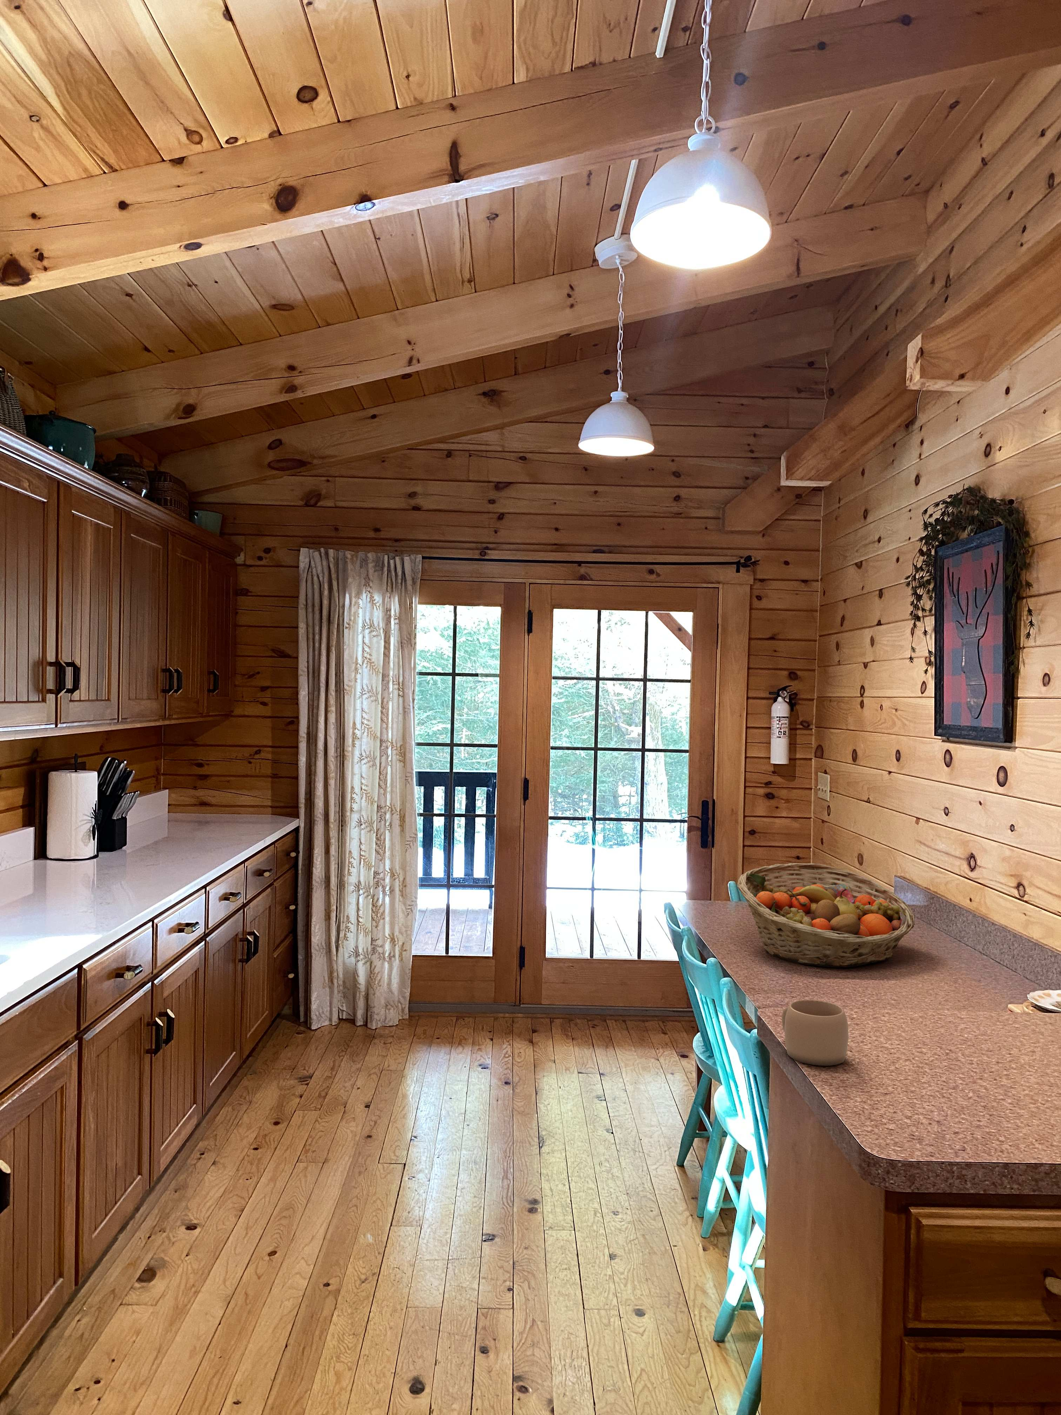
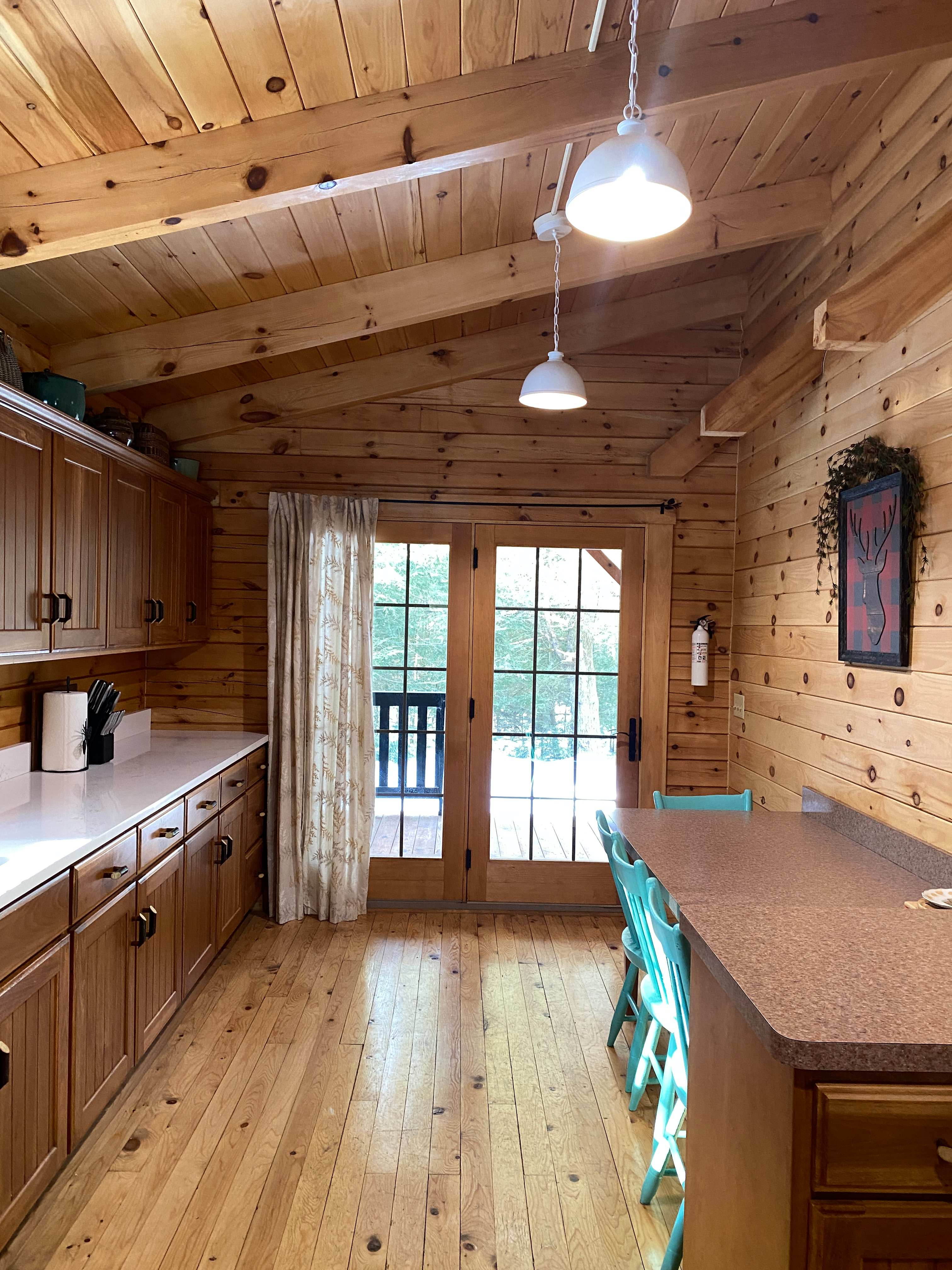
- mug (810, 1028)
- fruit basket (825, 913)
